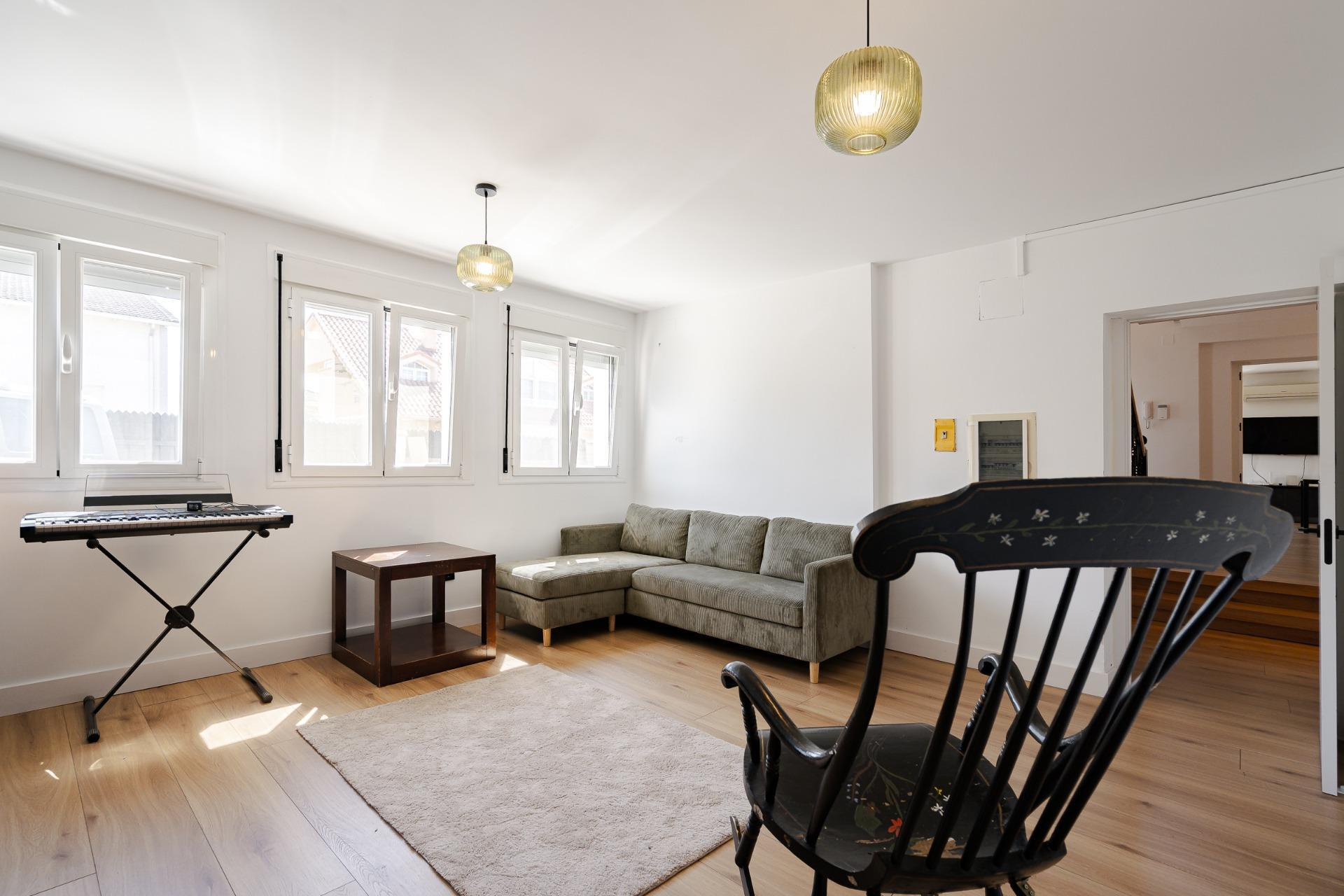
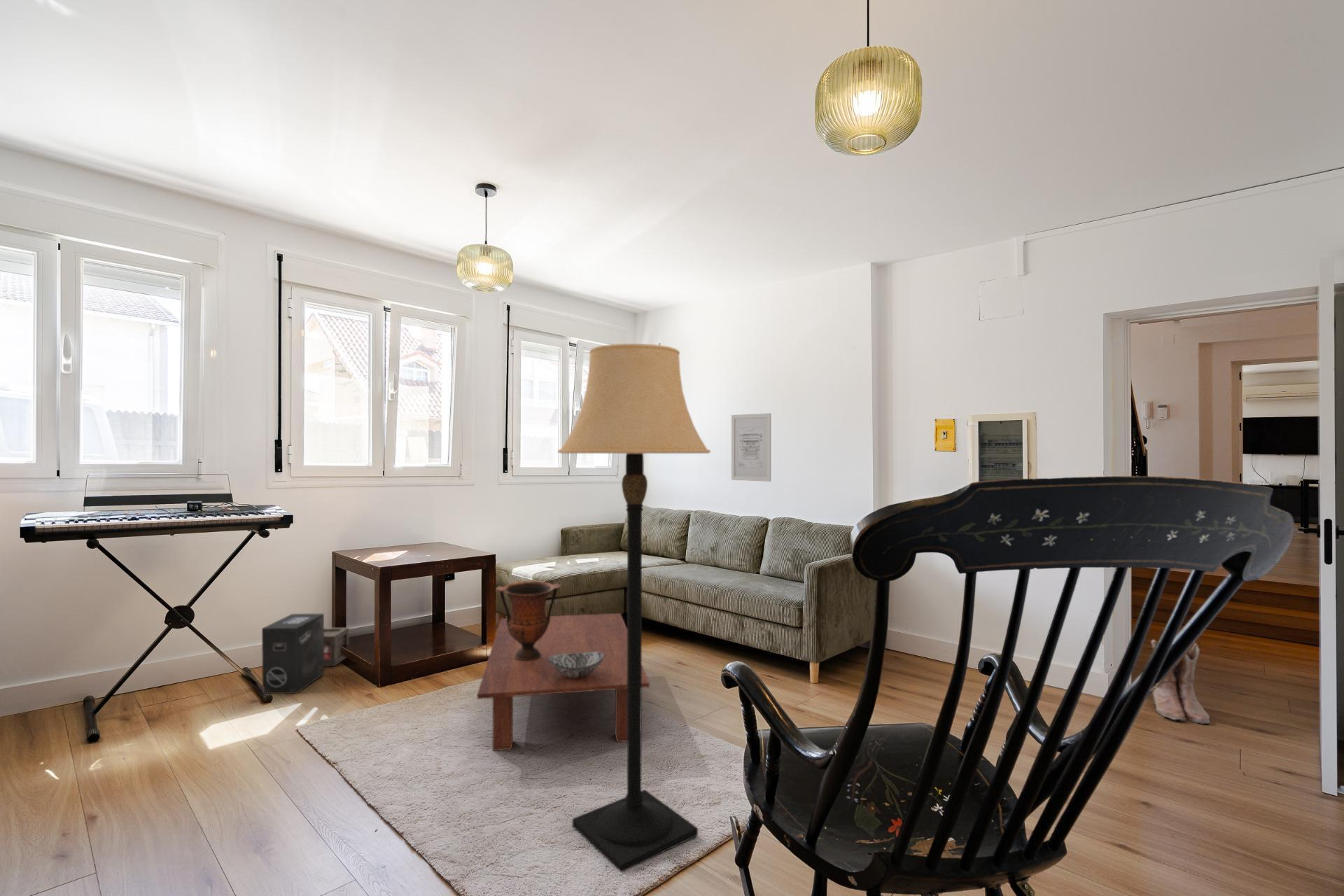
+ decorative bowl (576, 665)
+ boots (1180, 678)
+ coffee table (562, 675)
+ vase (528, 621)
+ lamp (634, 590)
+ speaker (309, 643)
+ wall art (750, 447)
